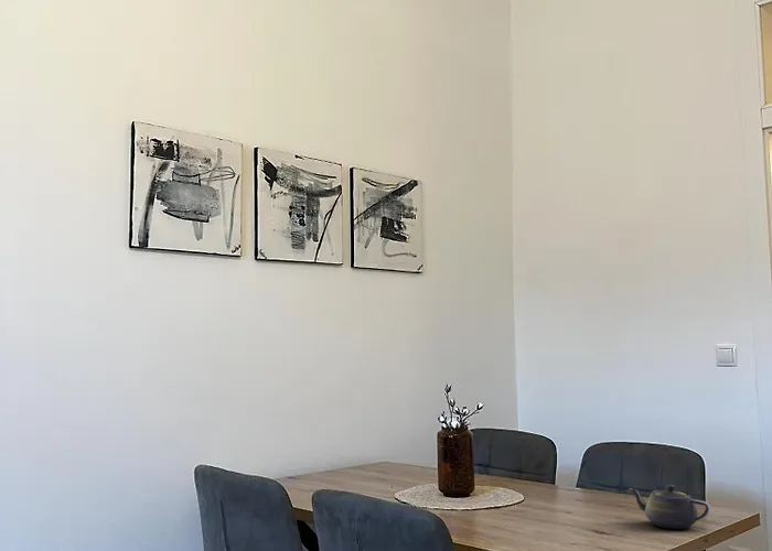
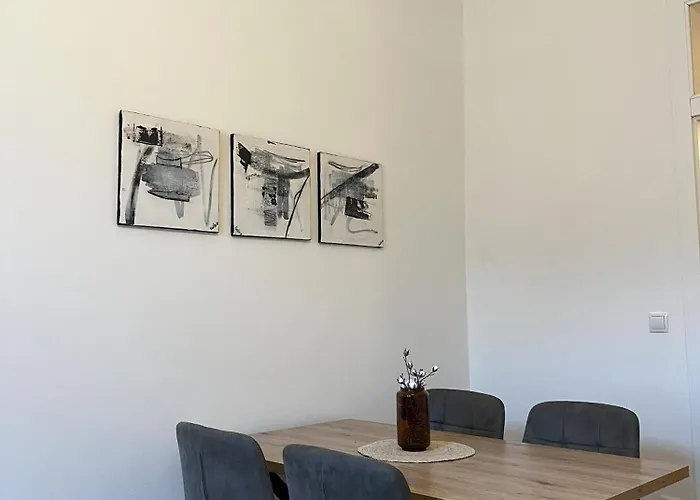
- teapot (667, 505)
